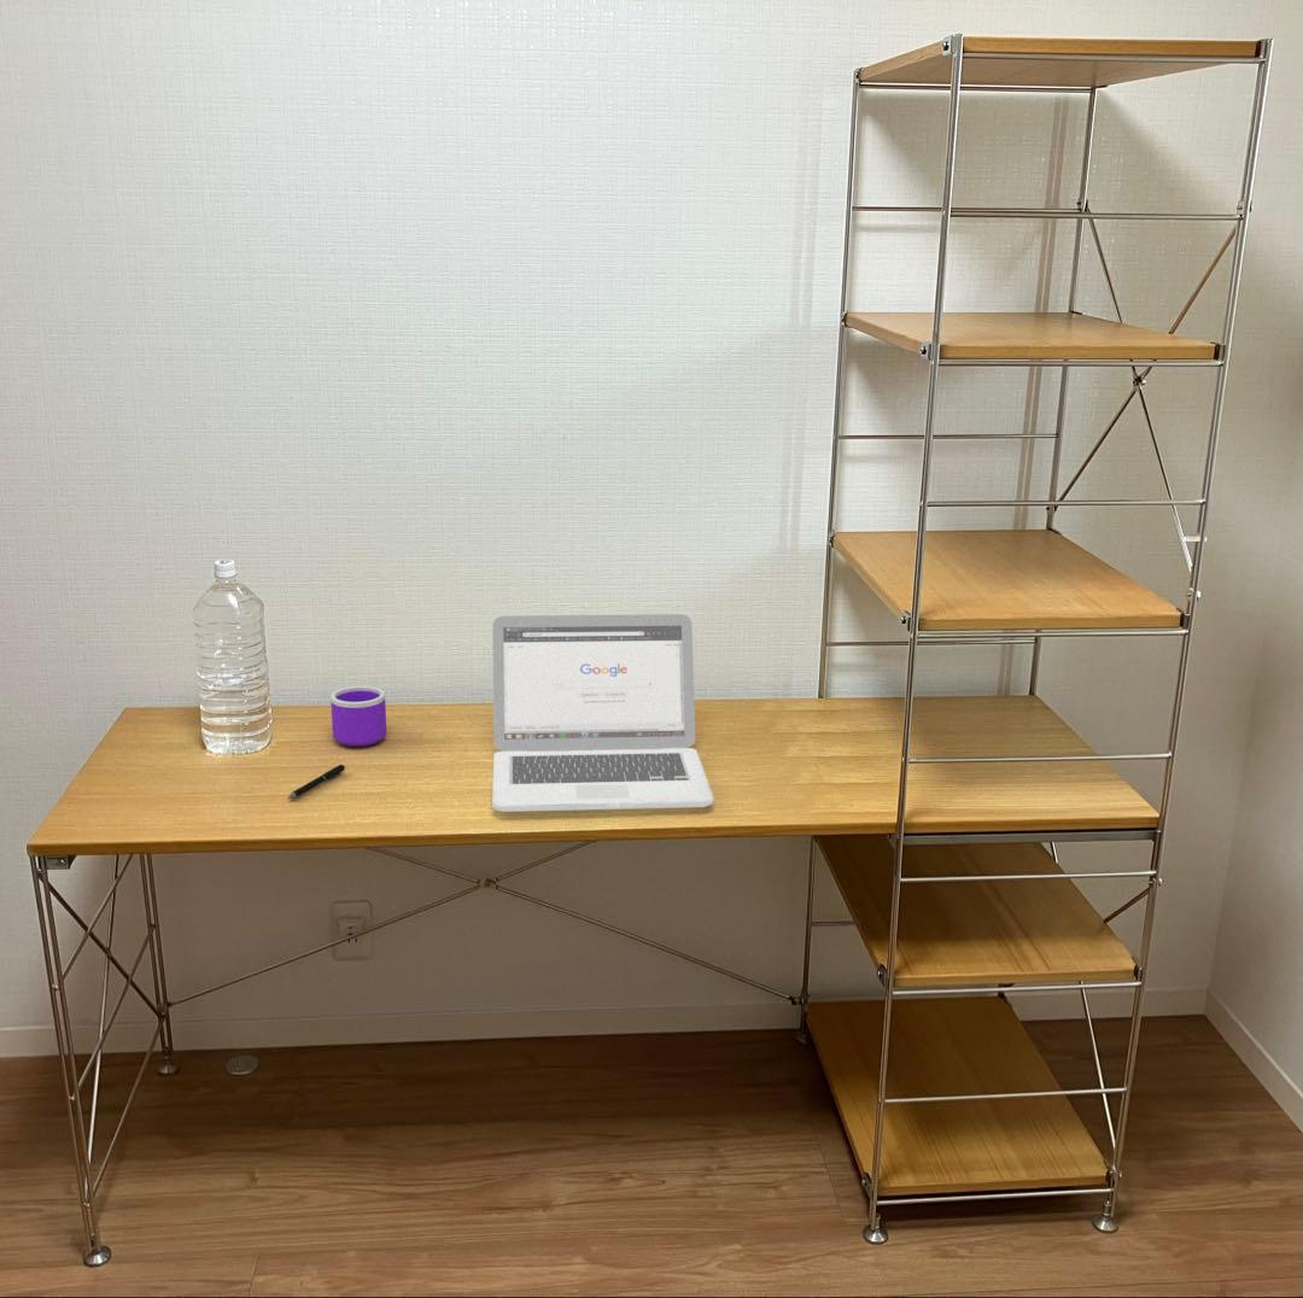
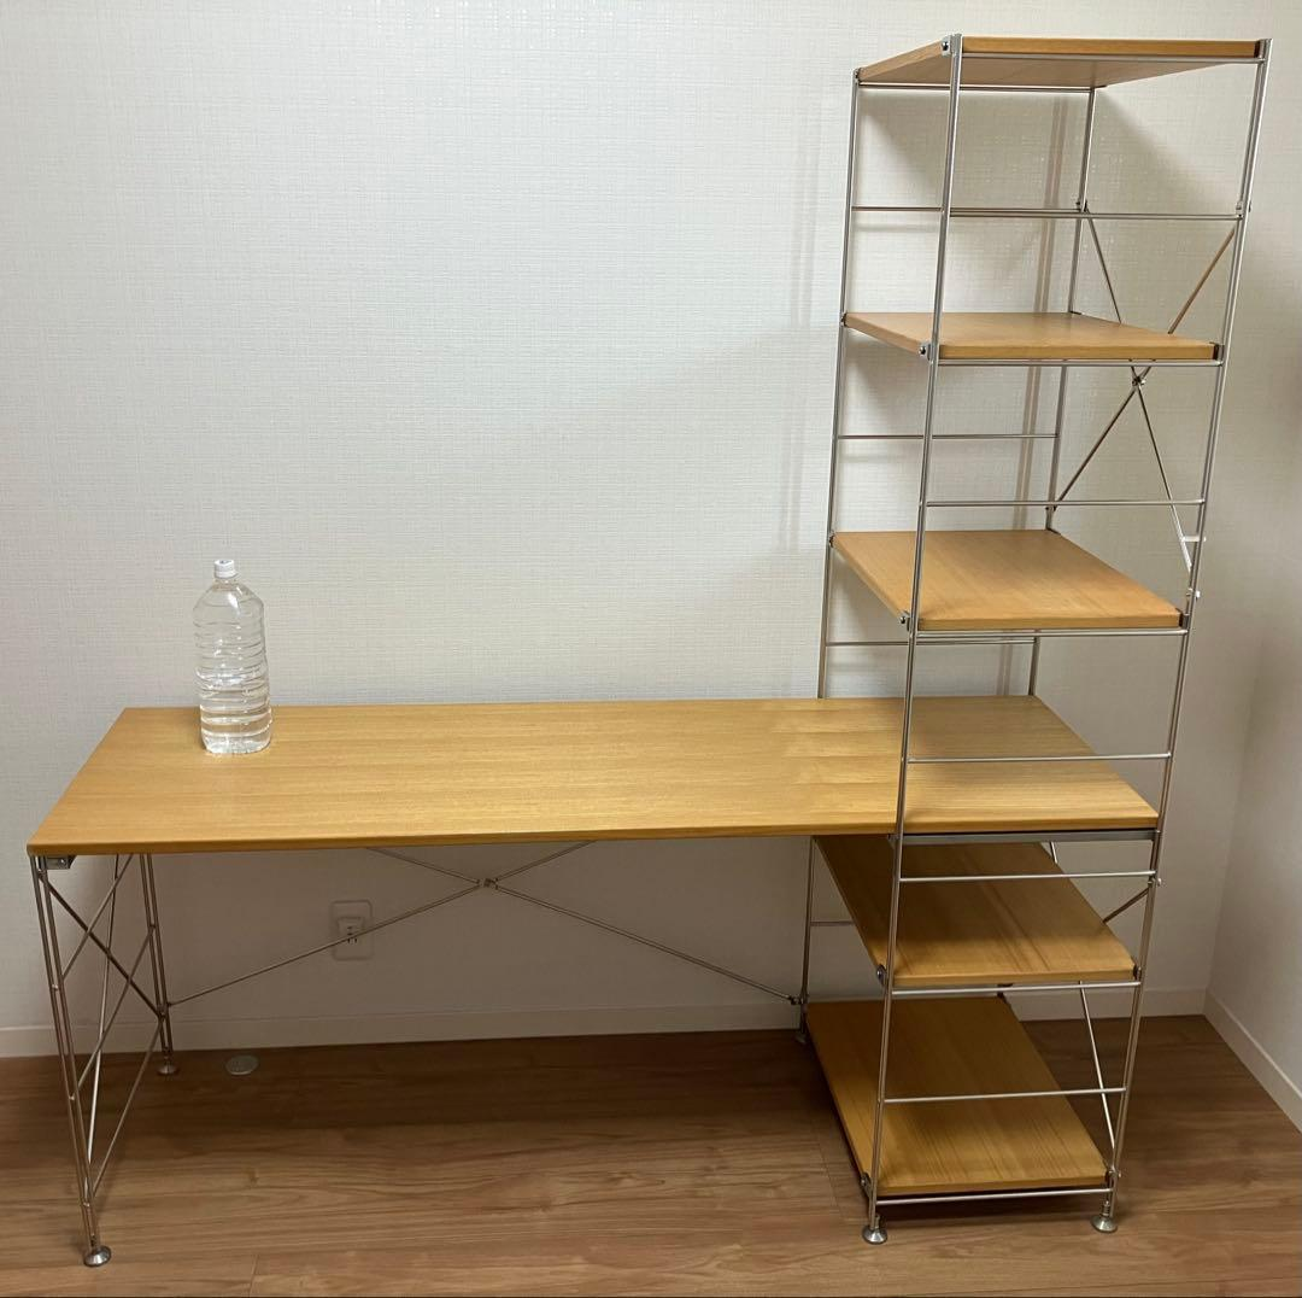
- mug (360, 714)
- laptop (597, 708)
- pen (316, 782)
